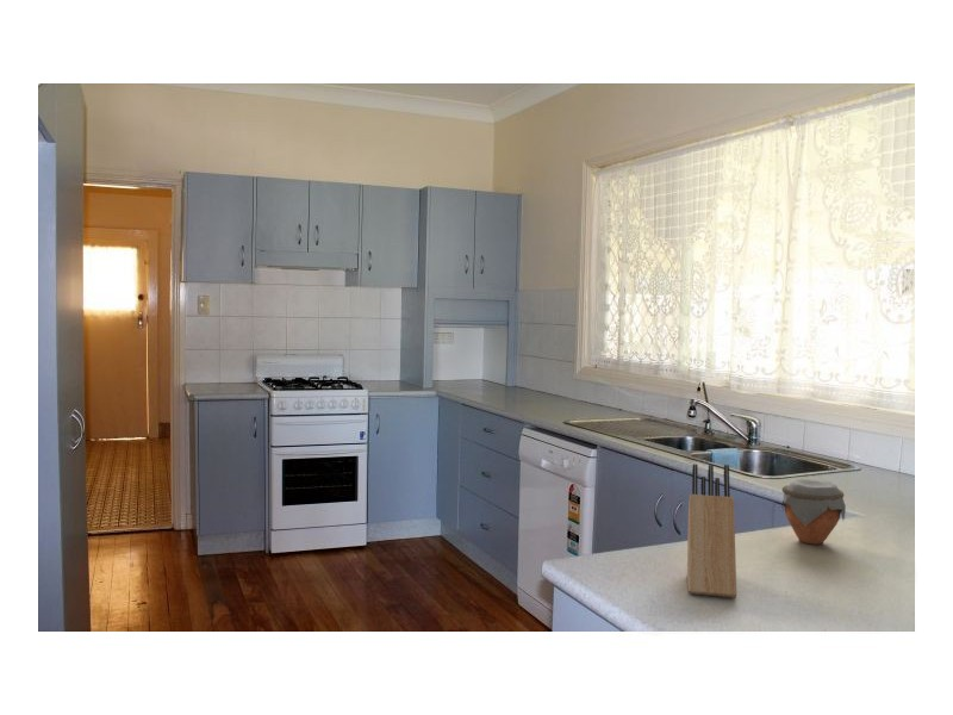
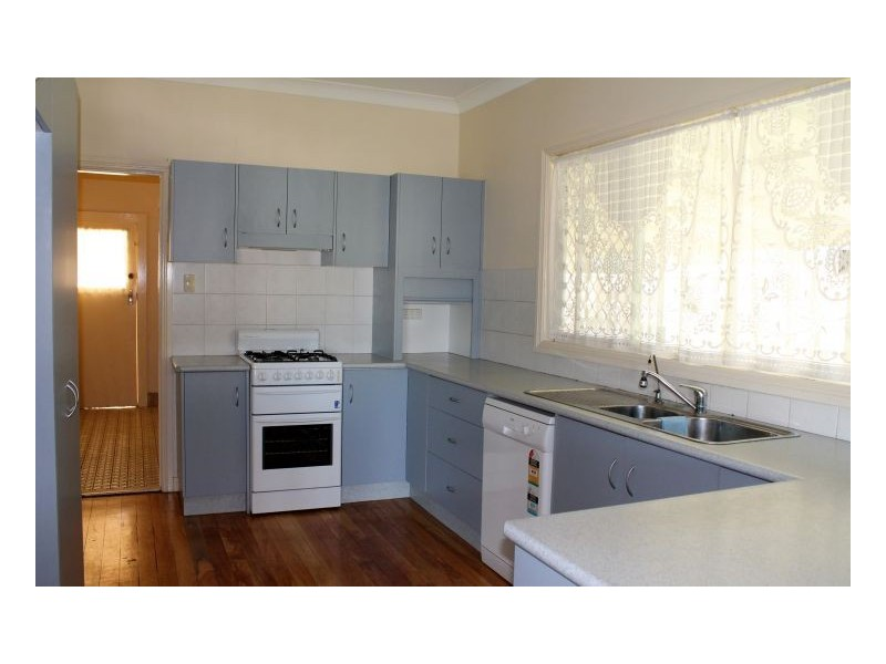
- jar (811, 511)
- knife block (711, 524)
